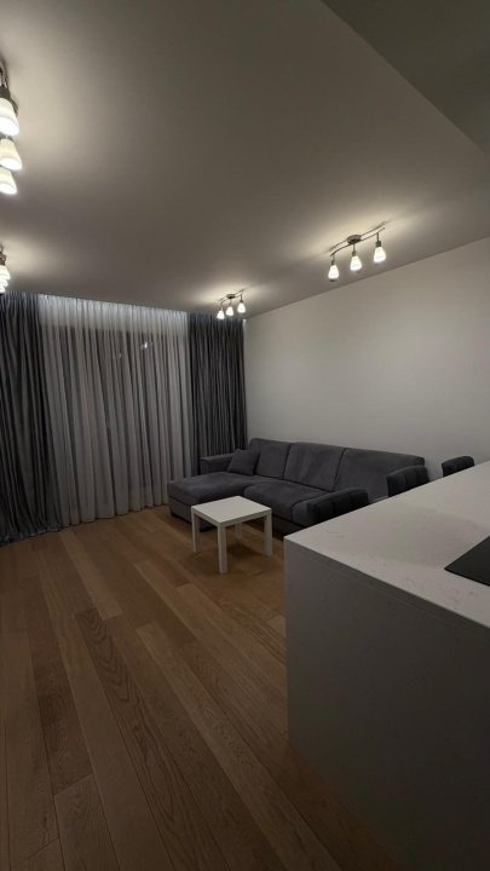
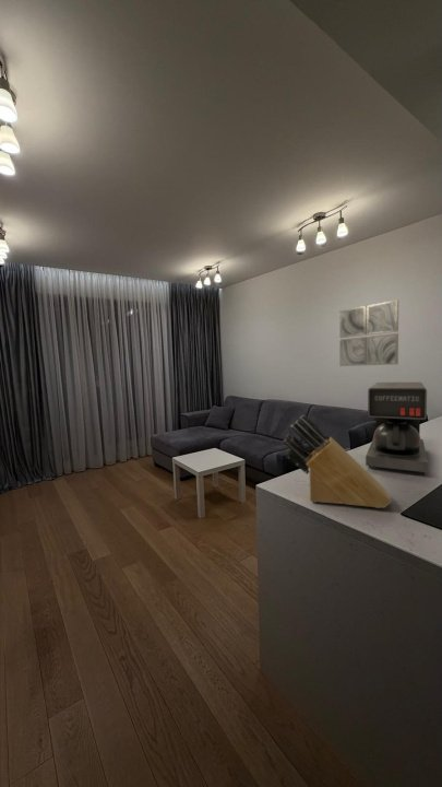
+ wall art (366, 334)
+ coffee maker (396, 422)
+ knife block (334, 457)
